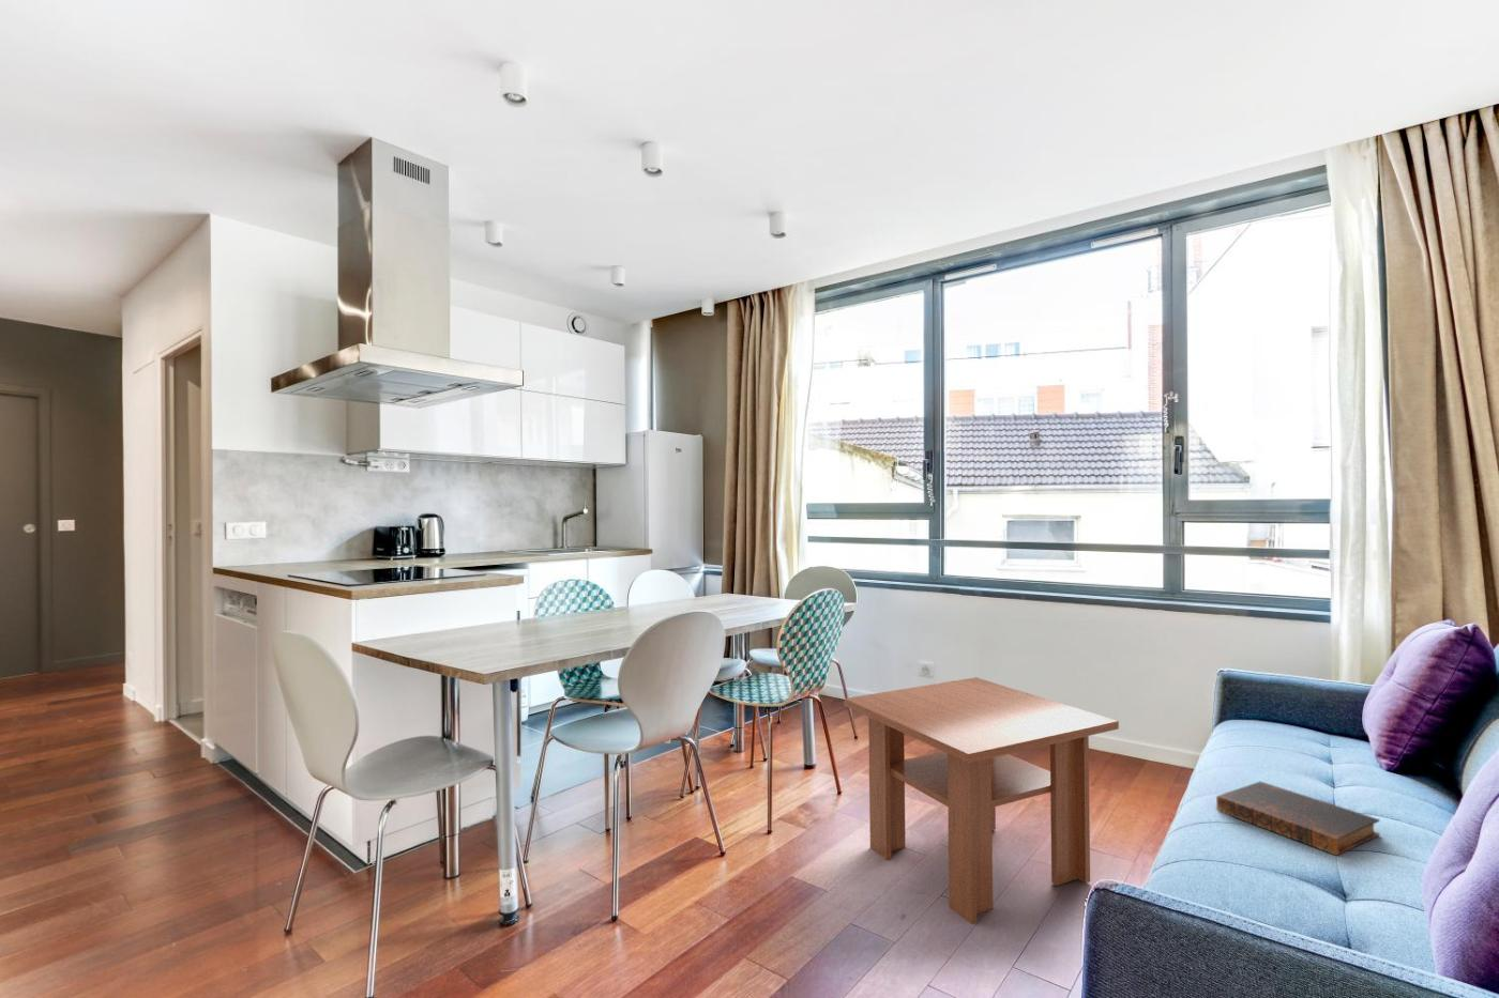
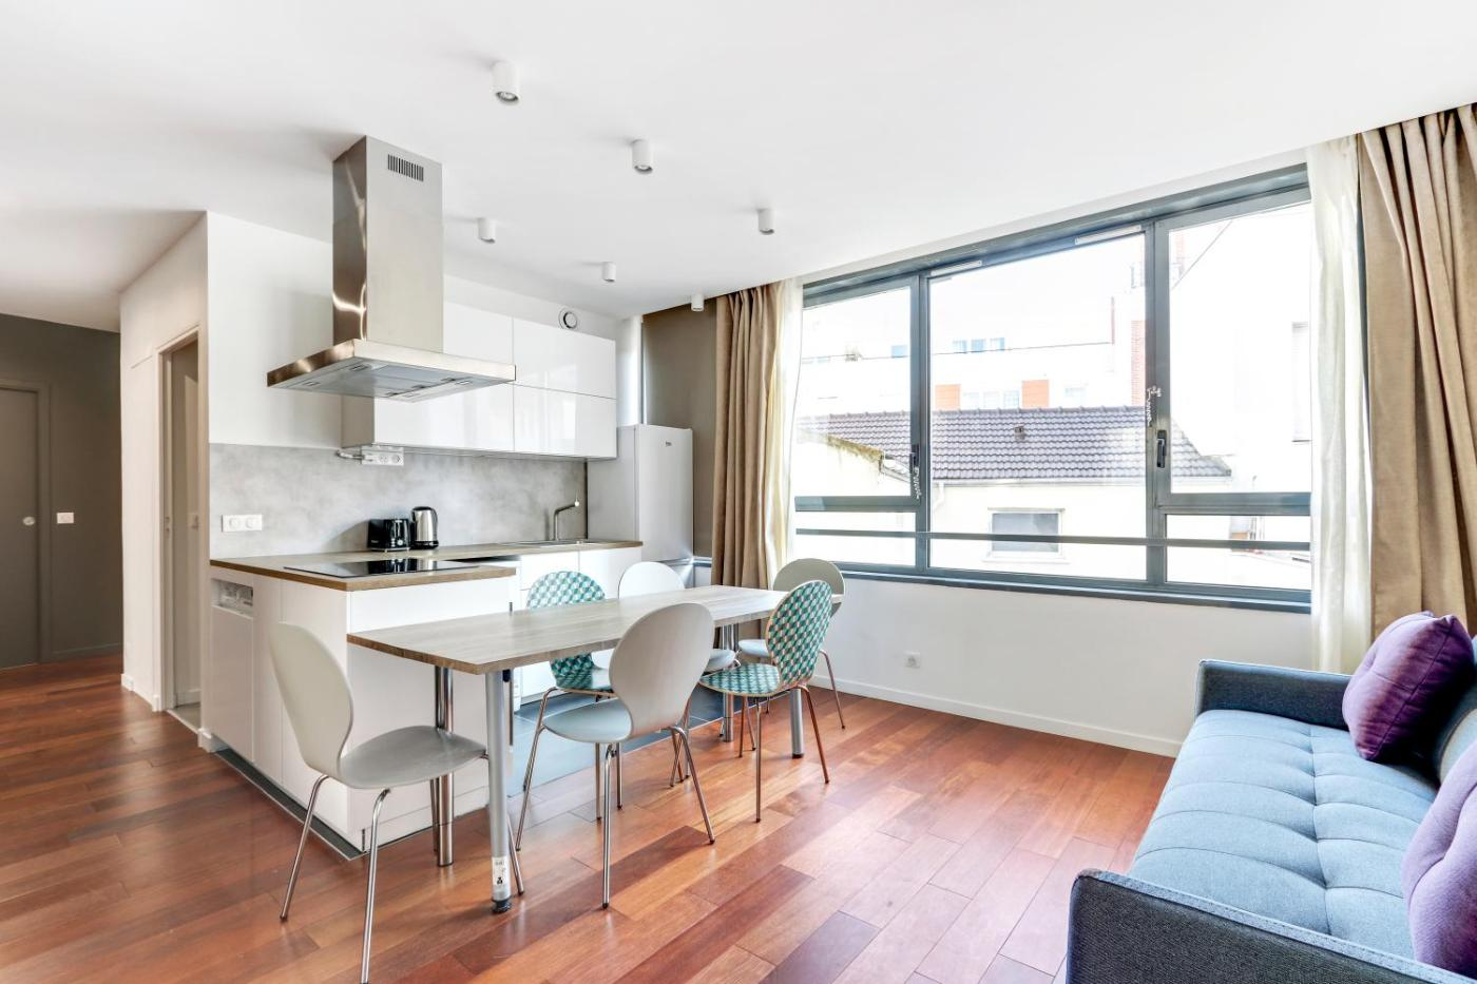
- coffee table (973, 786)
- book (1295, 814)
